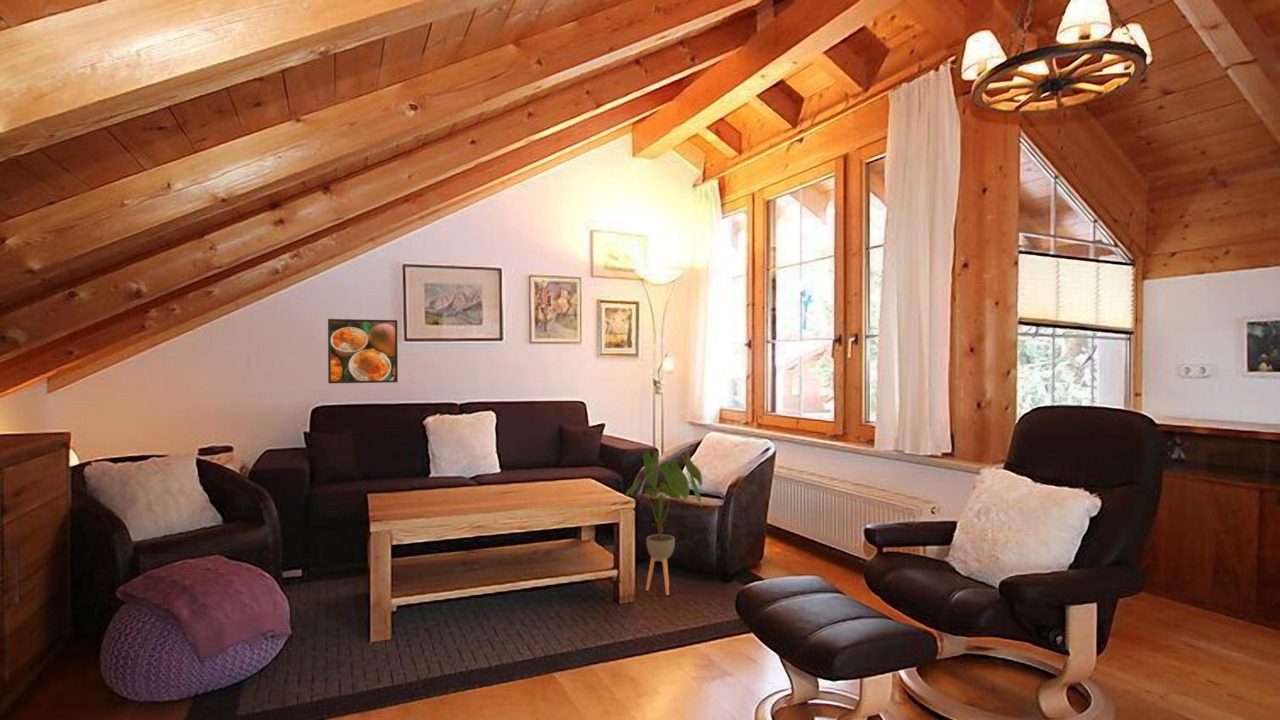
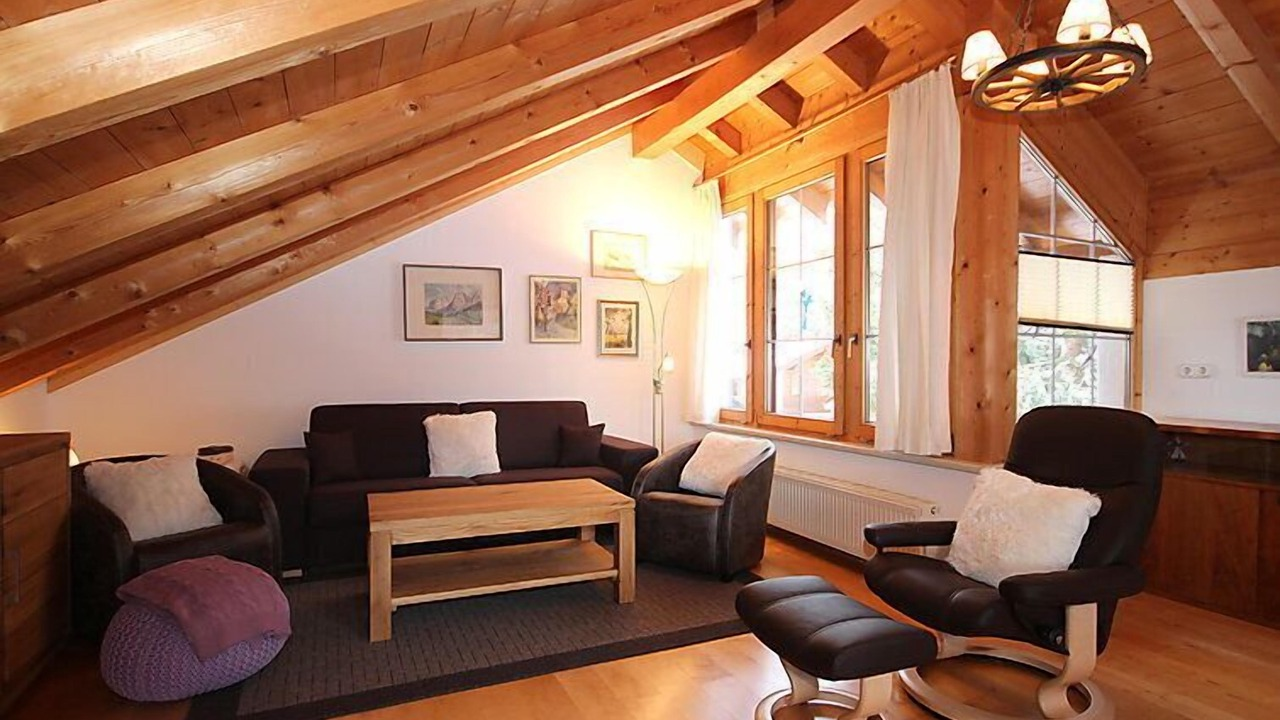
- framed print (363, 351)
- house plant (666, 523)
